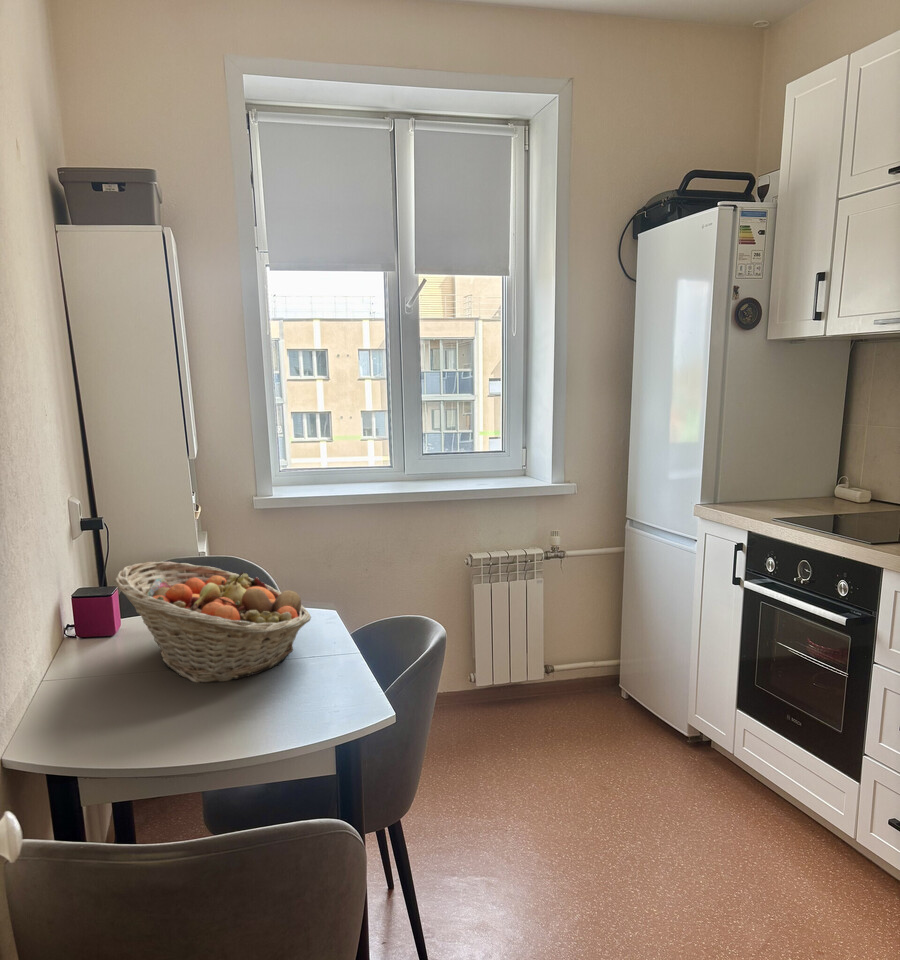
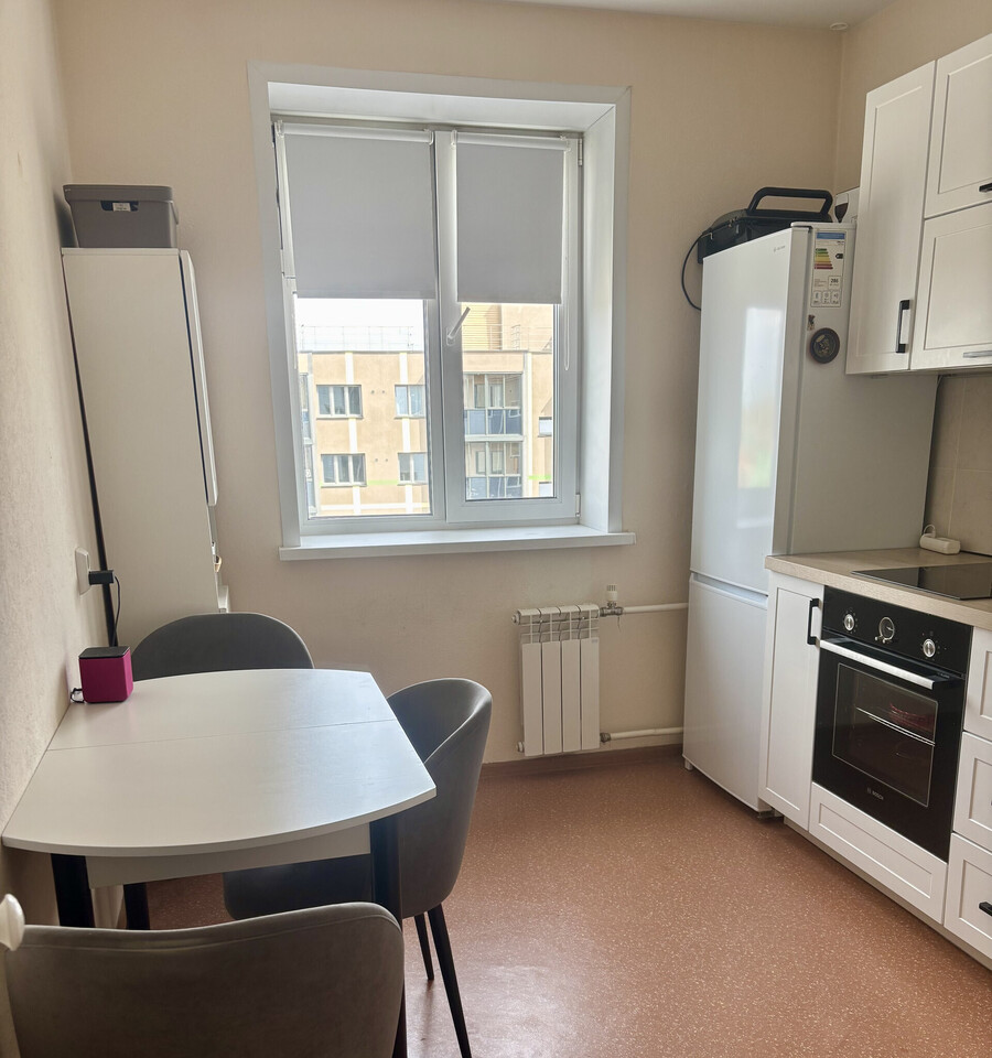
- fruit basket (216, 609)
